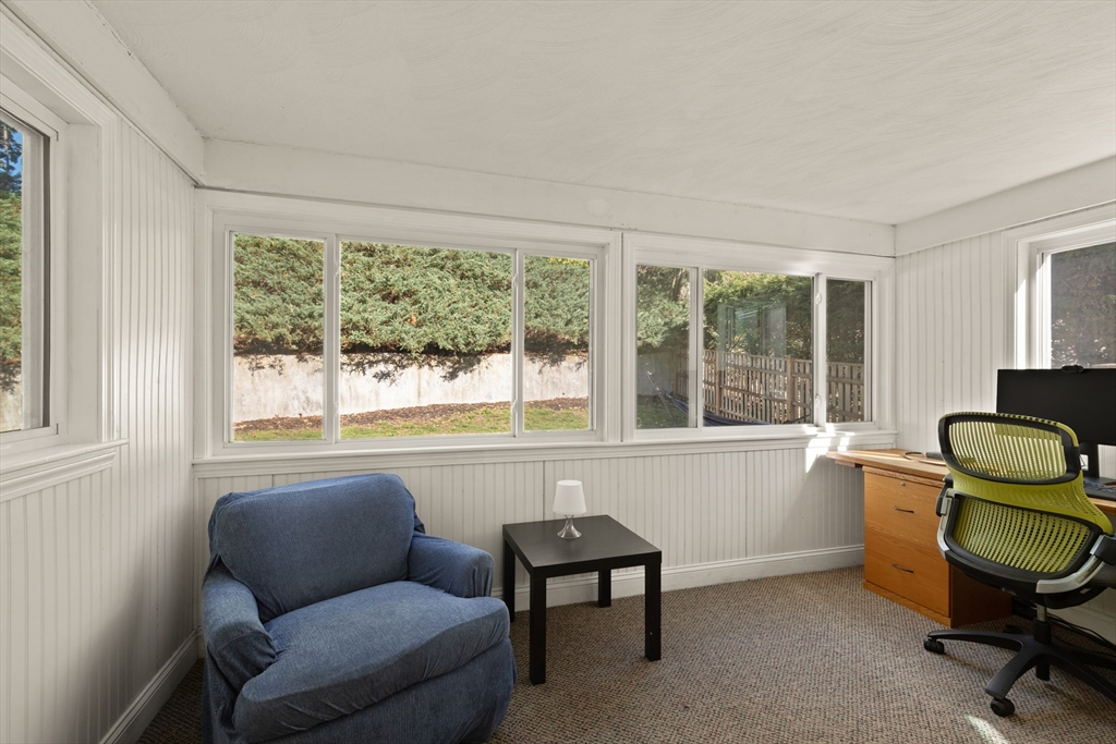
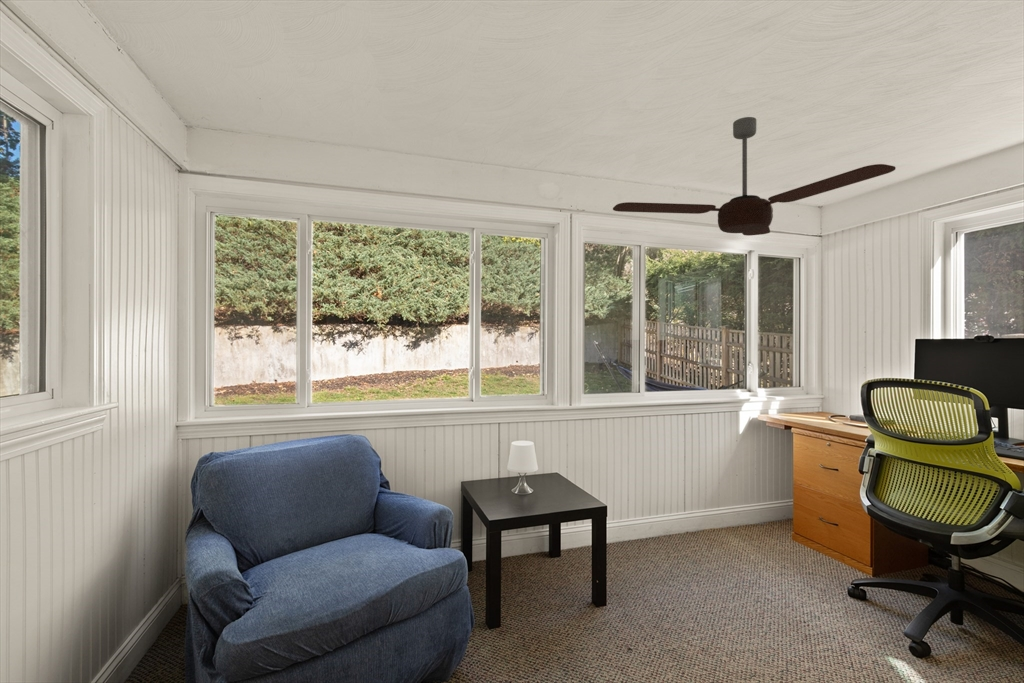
+ ceiling fan (742, 181)
